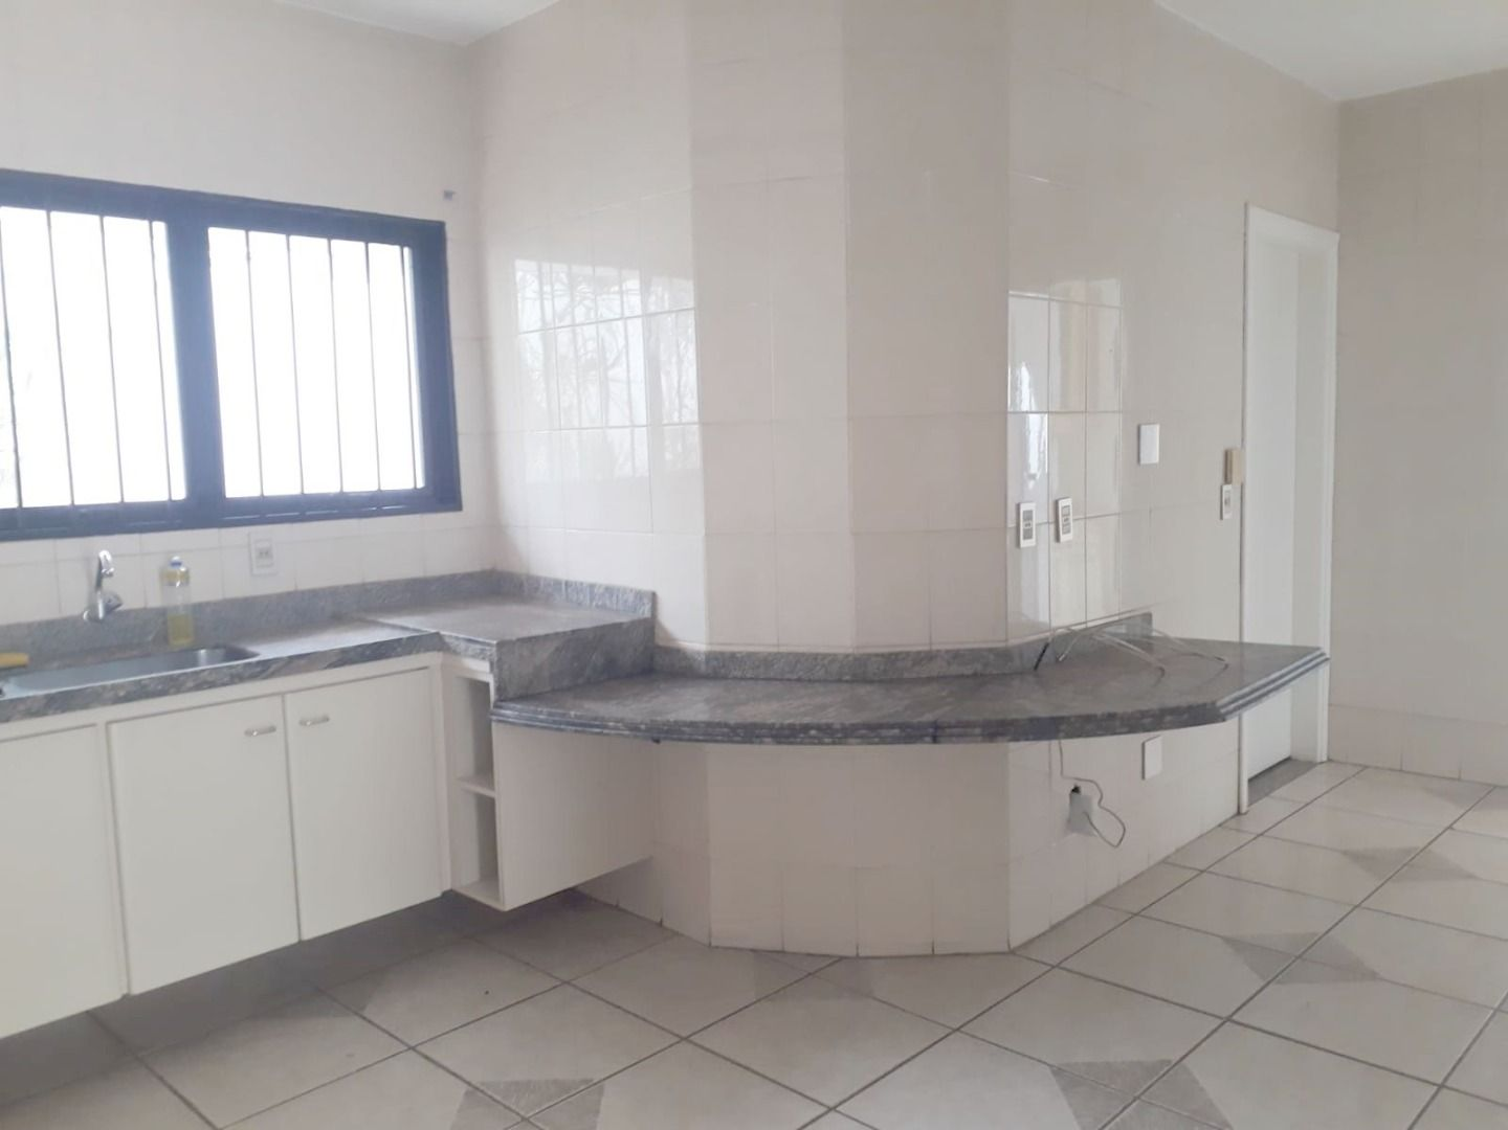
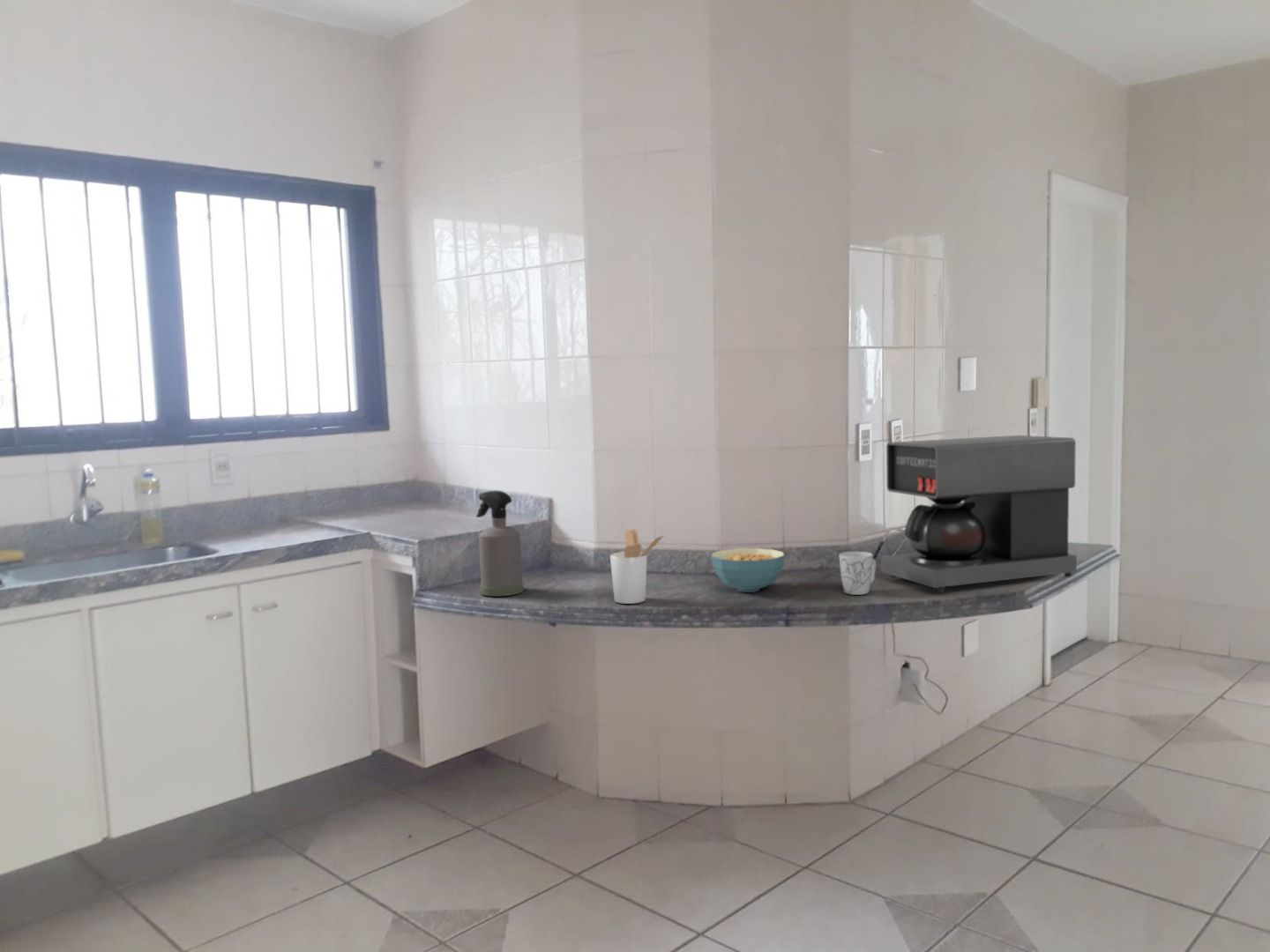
+ utensil holder (639, 566)
+ coffee maker (978, 509)
+ mug (860, 572)
+ cereal bowl (748, 572)
+ spray bottle (497, 541)
